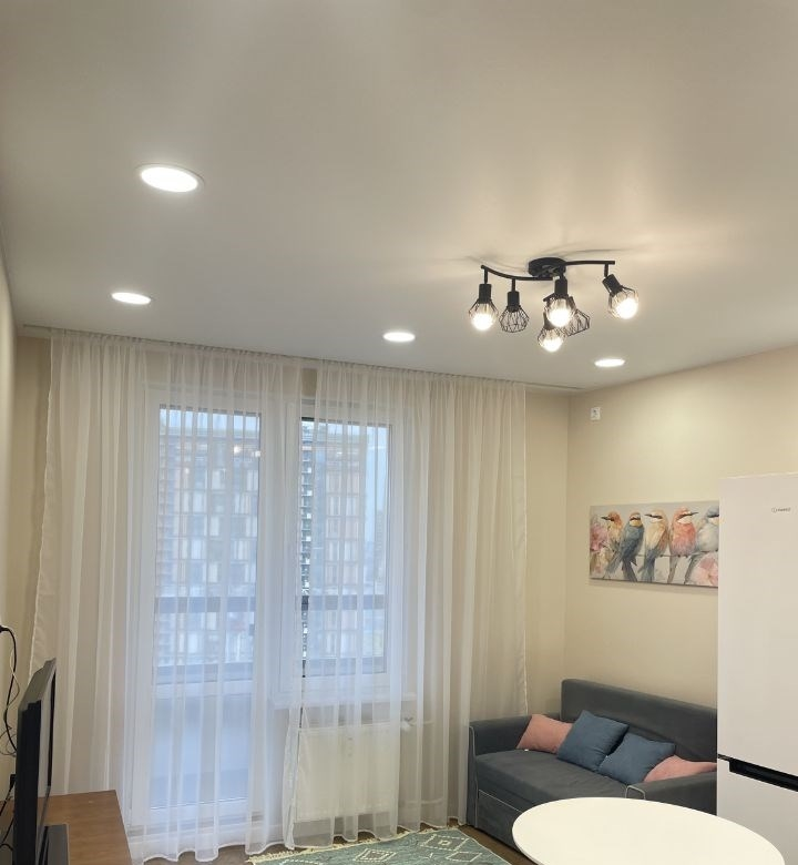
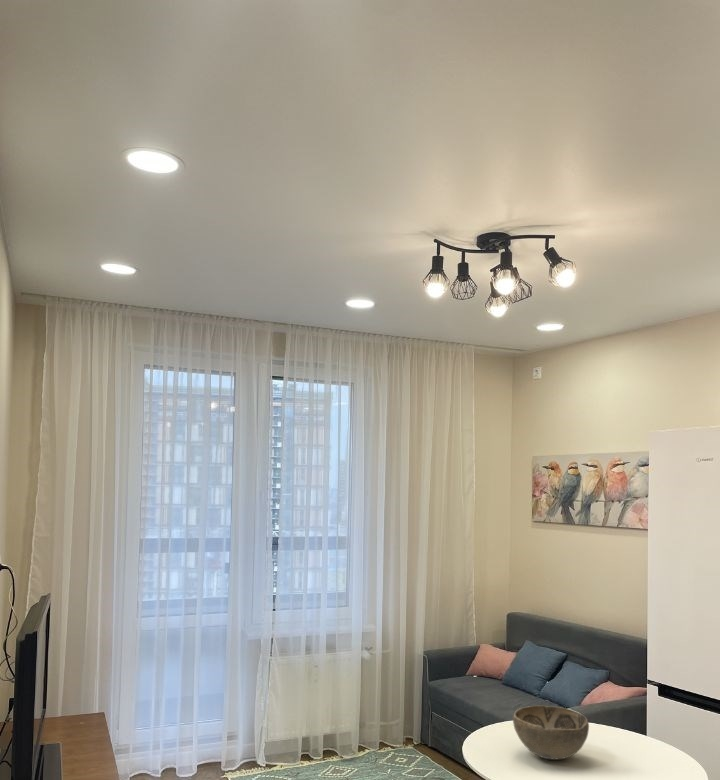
+ decorative bowl (550, 735)
